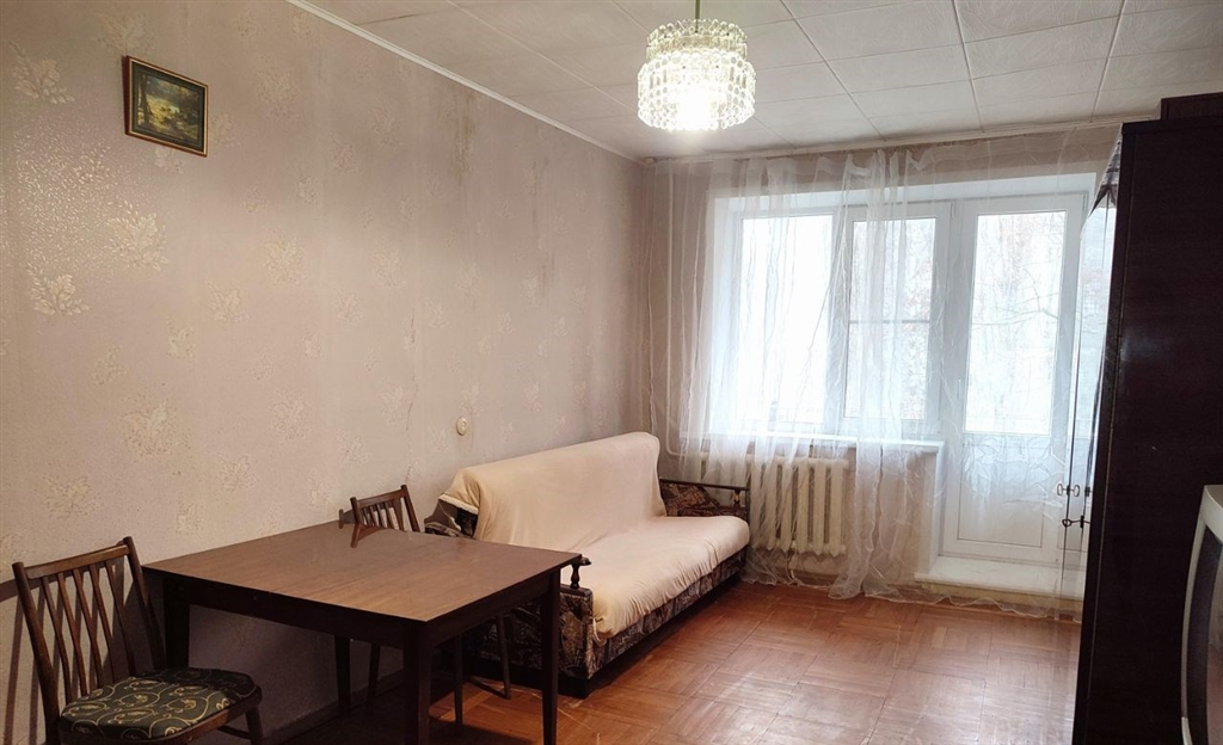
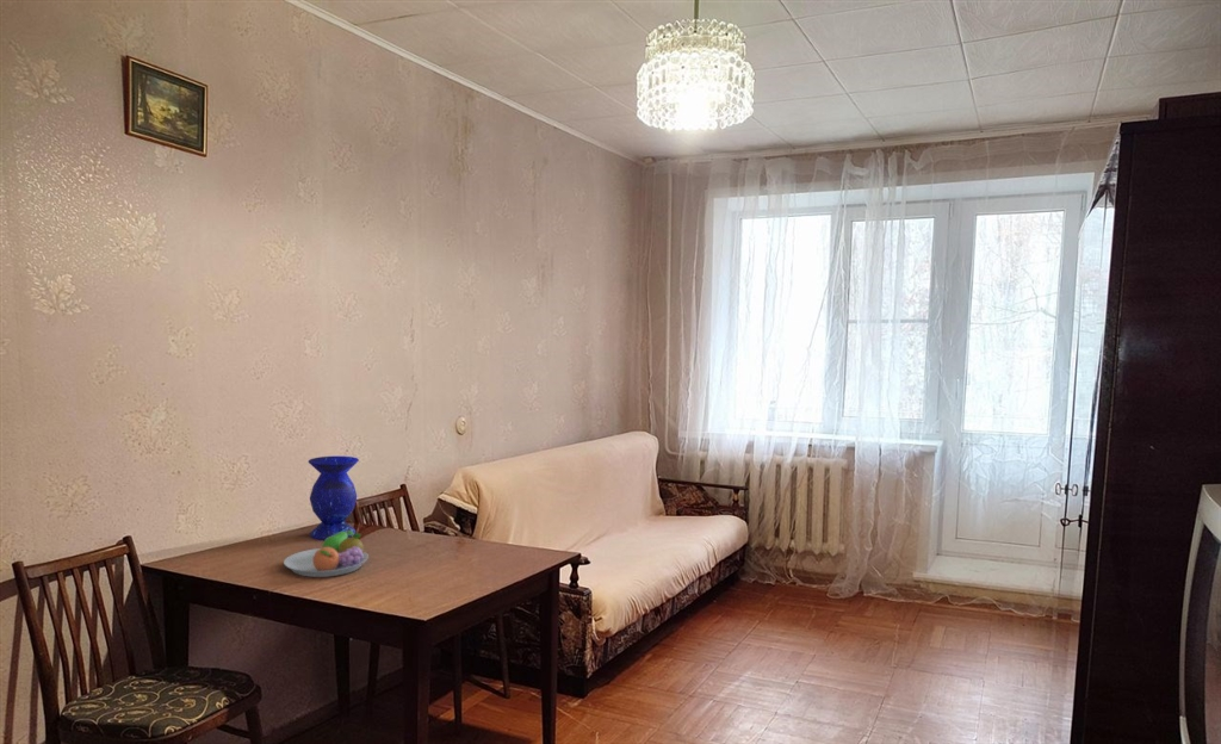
+ fruit bowl (329, 550)
+ vase (333, 497)
